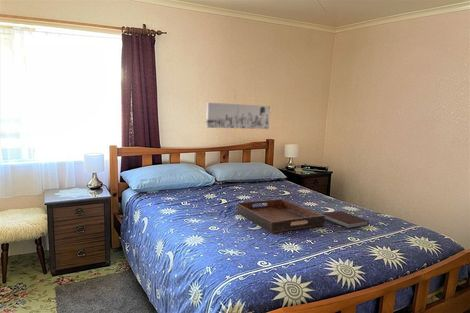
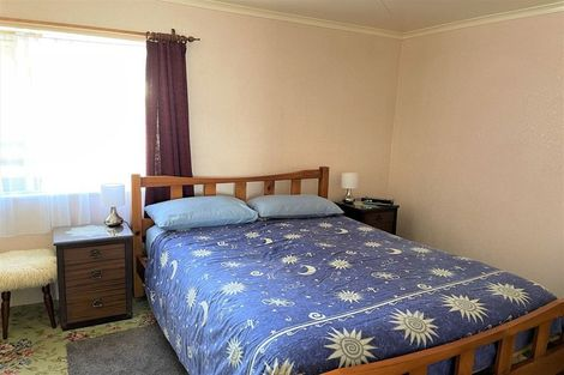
- wall art (239, 116)
- serving tray (277, 213)
- notebook (344, 219)
